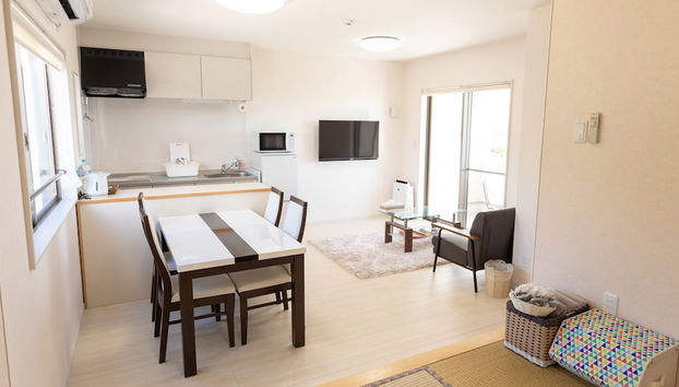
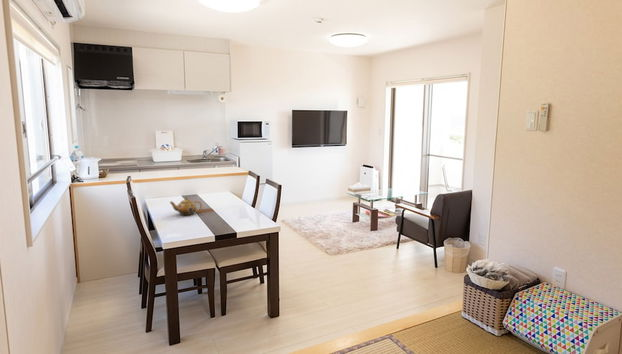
+ teapot (186, 205)
